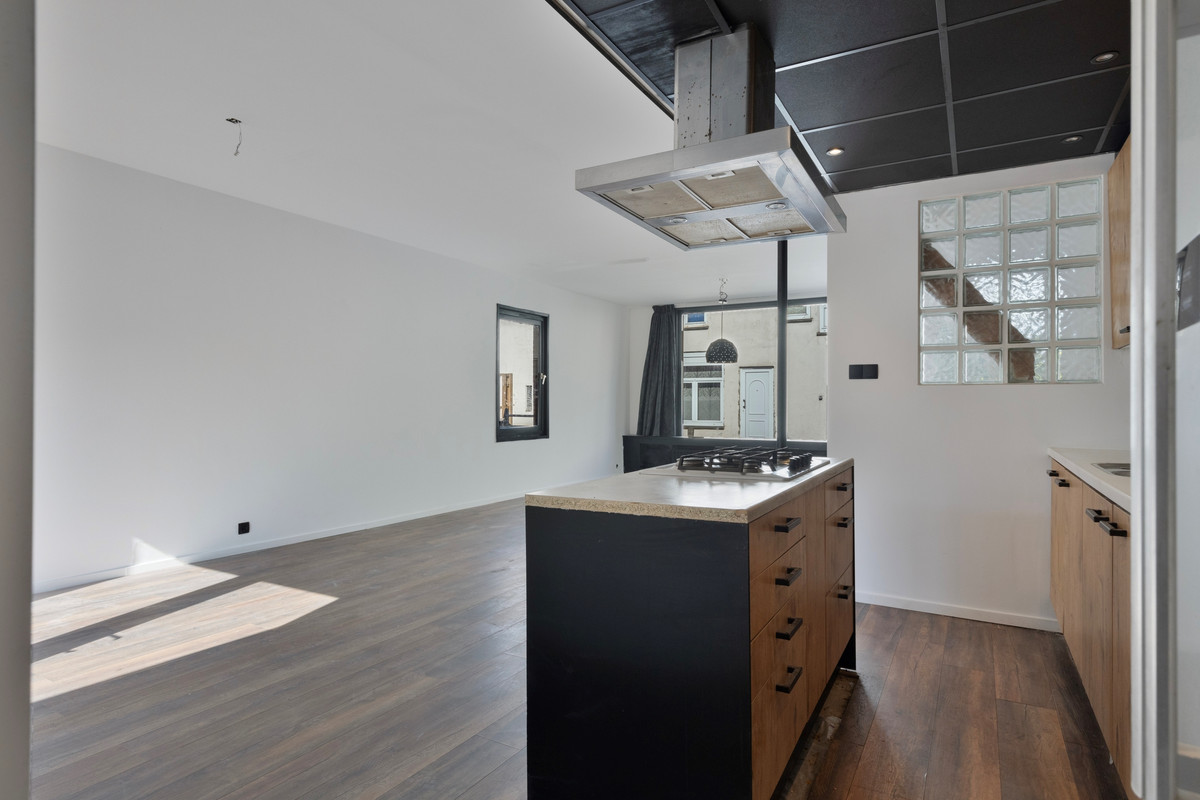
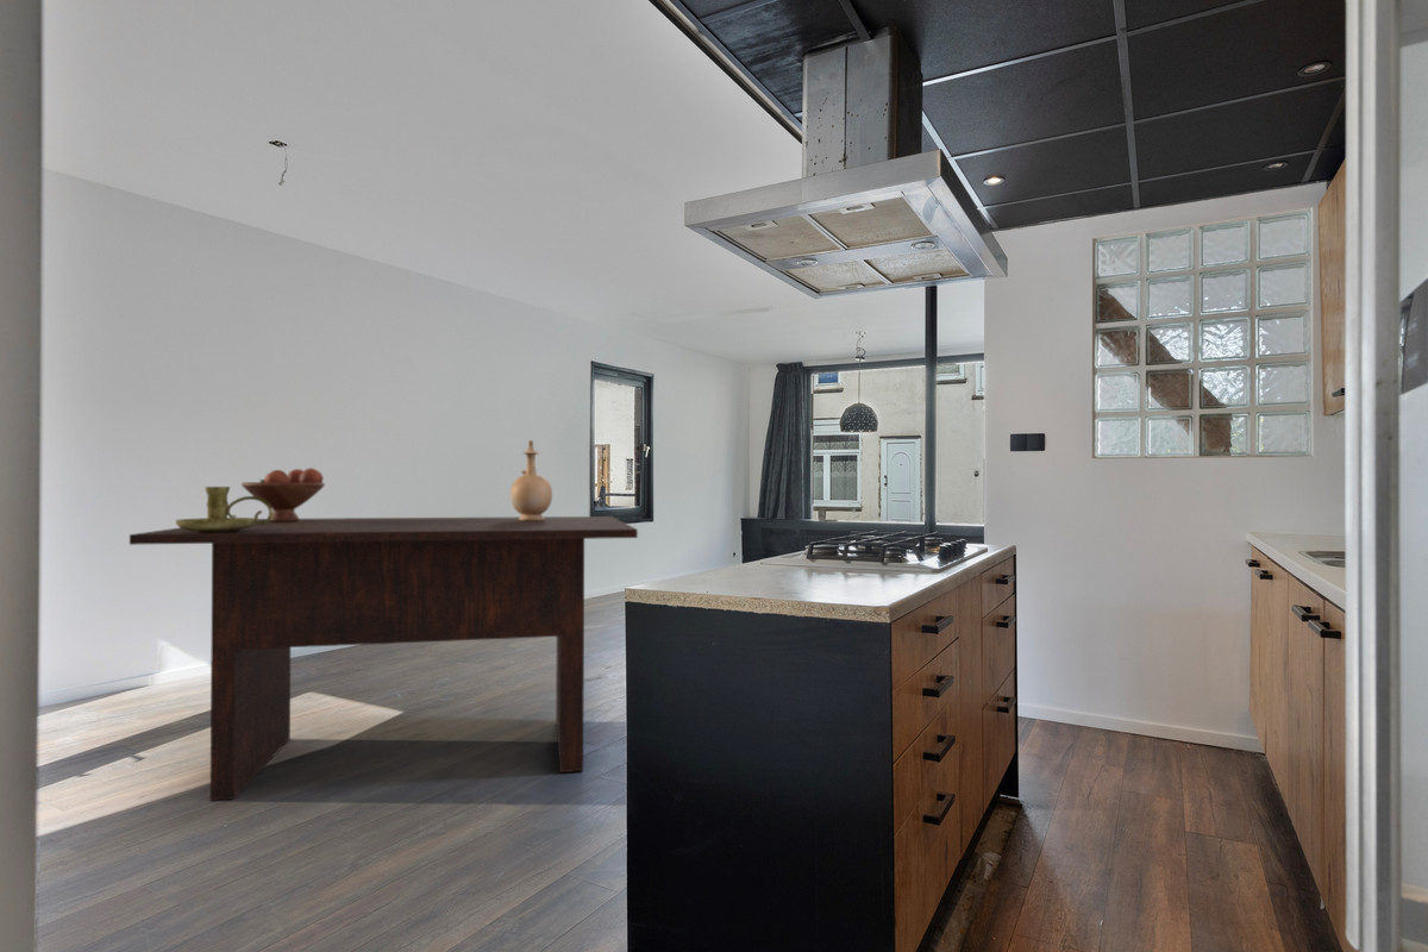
+ fruit bowl (283, 494)
+ vase (531, 480)
+ candle holder (226, 508)
+ dining table (421, 637)
